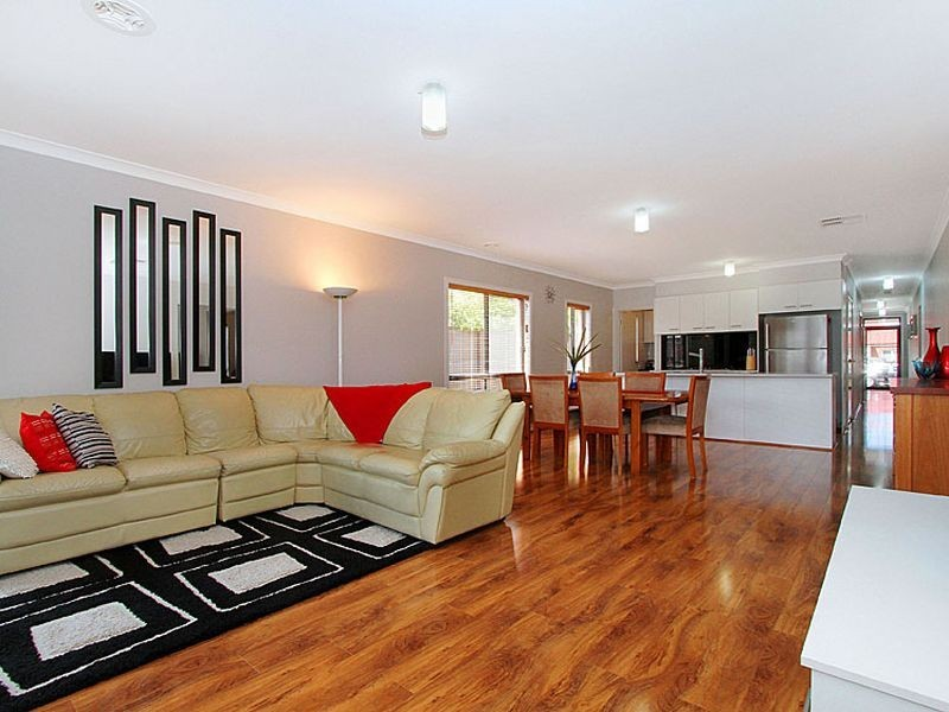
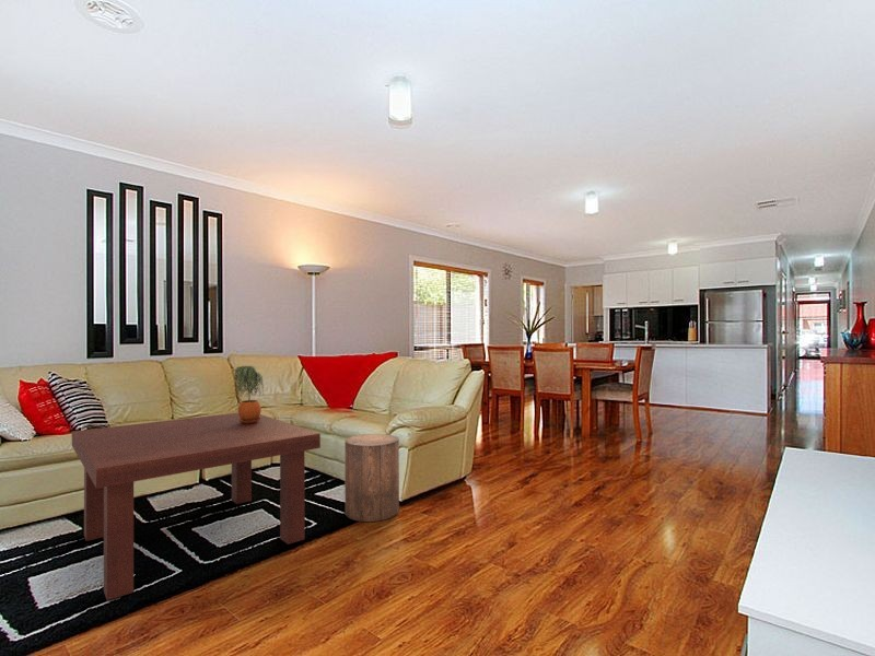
+ stool (372, 475)
+ coffee table (194, 470)
+ potted plant (249, 394)
